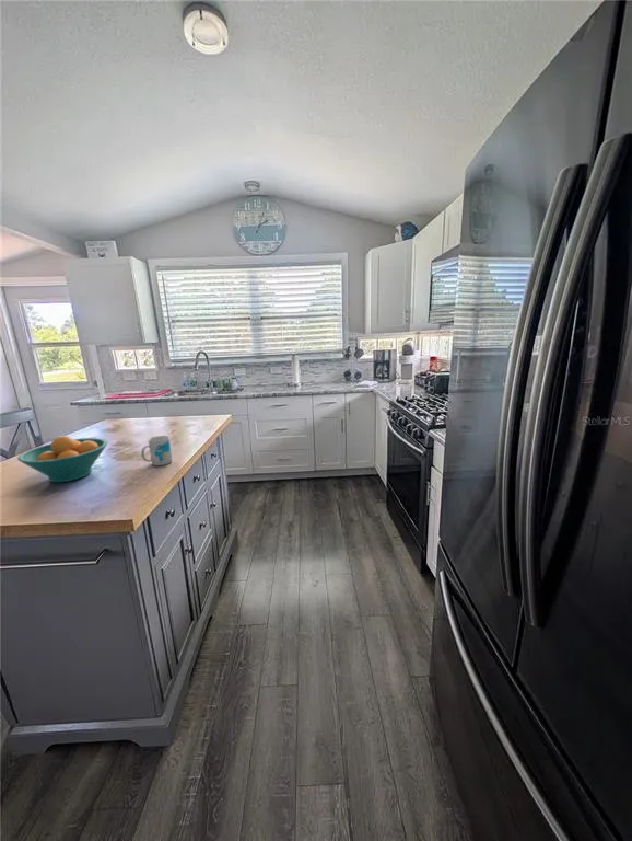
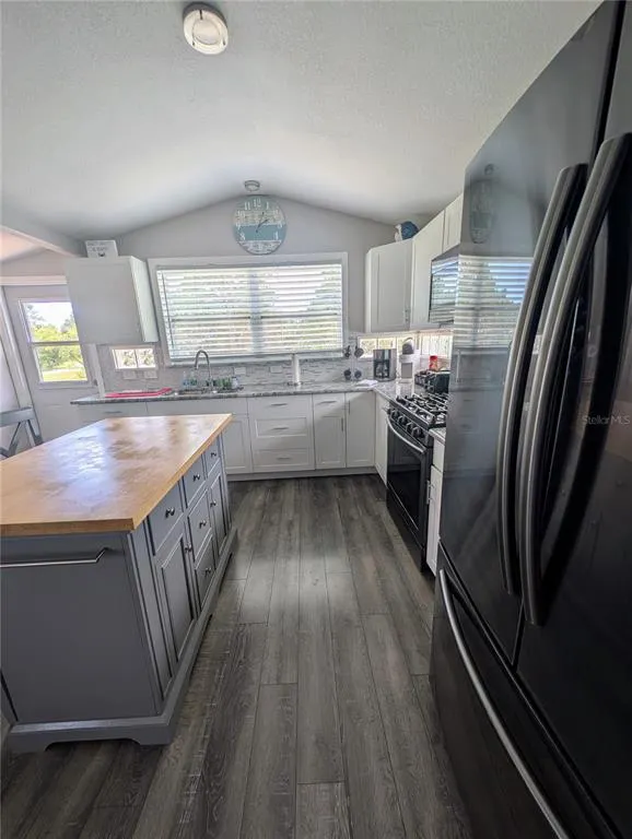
- fruit bowl (67, 456)
- mug (155, 451)
